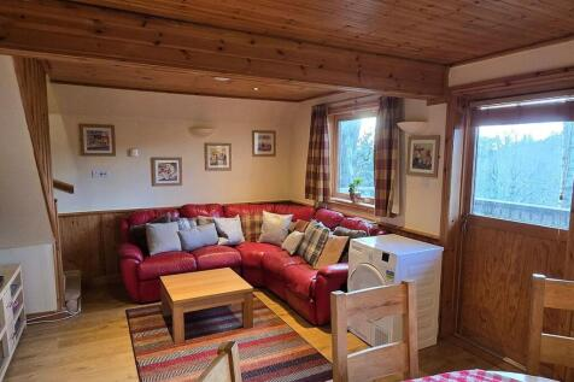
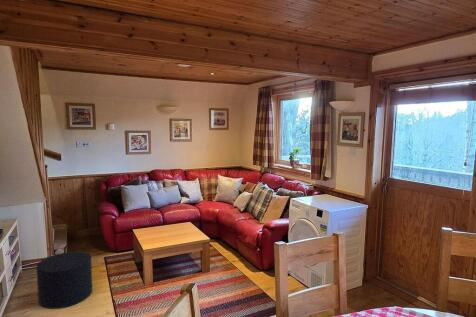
+ stool (65, 278)
